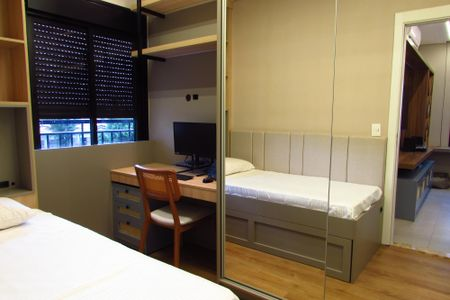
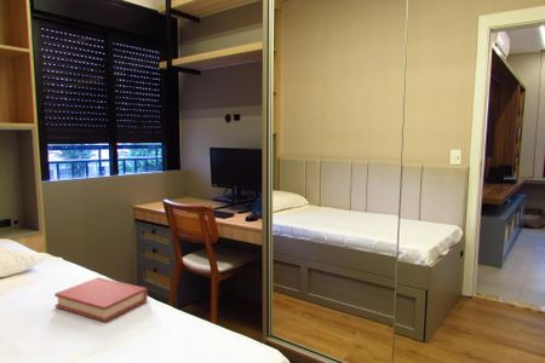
+ hardback book (102, 296)
